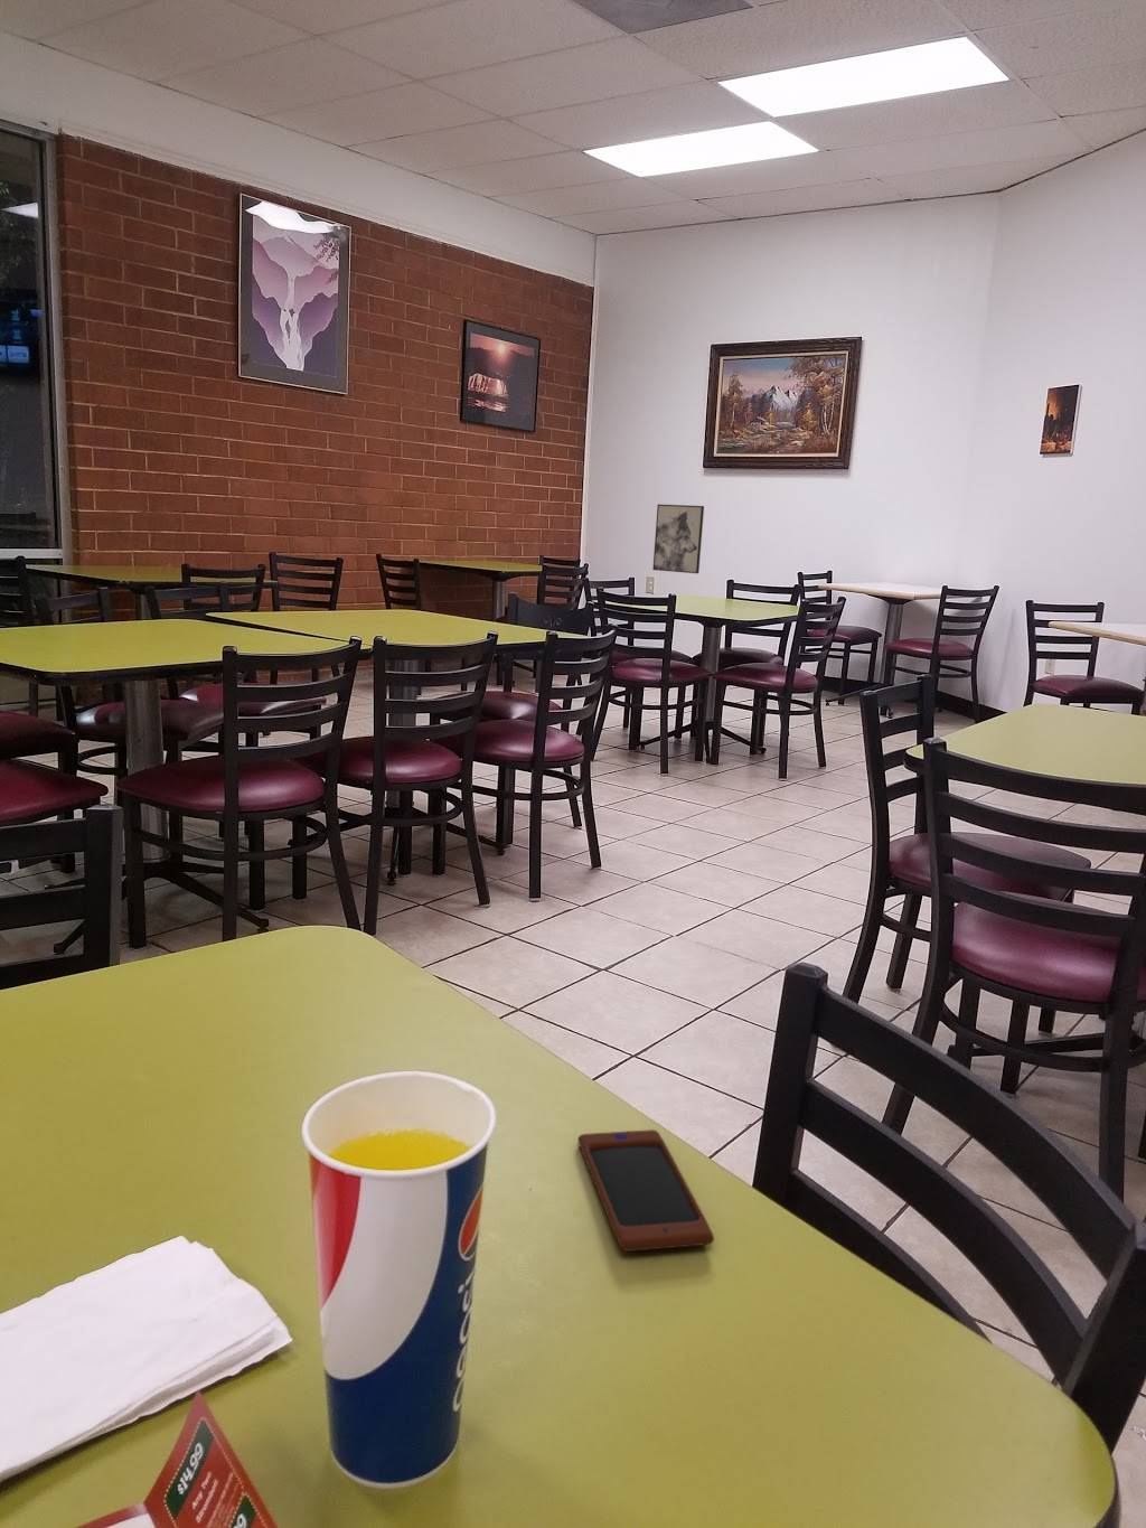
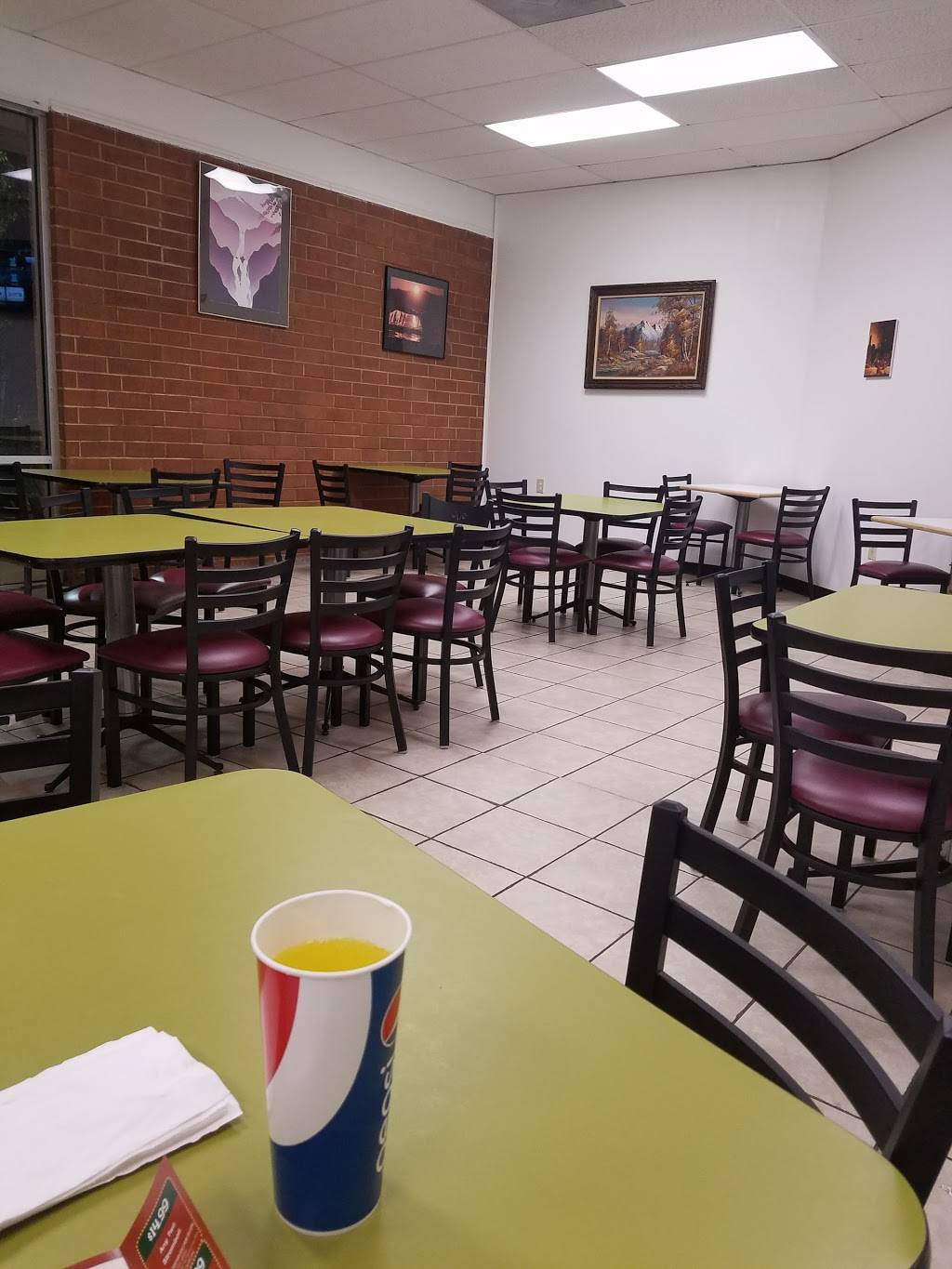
- smartphone (642, 1185)
- wall art (677, 538)
